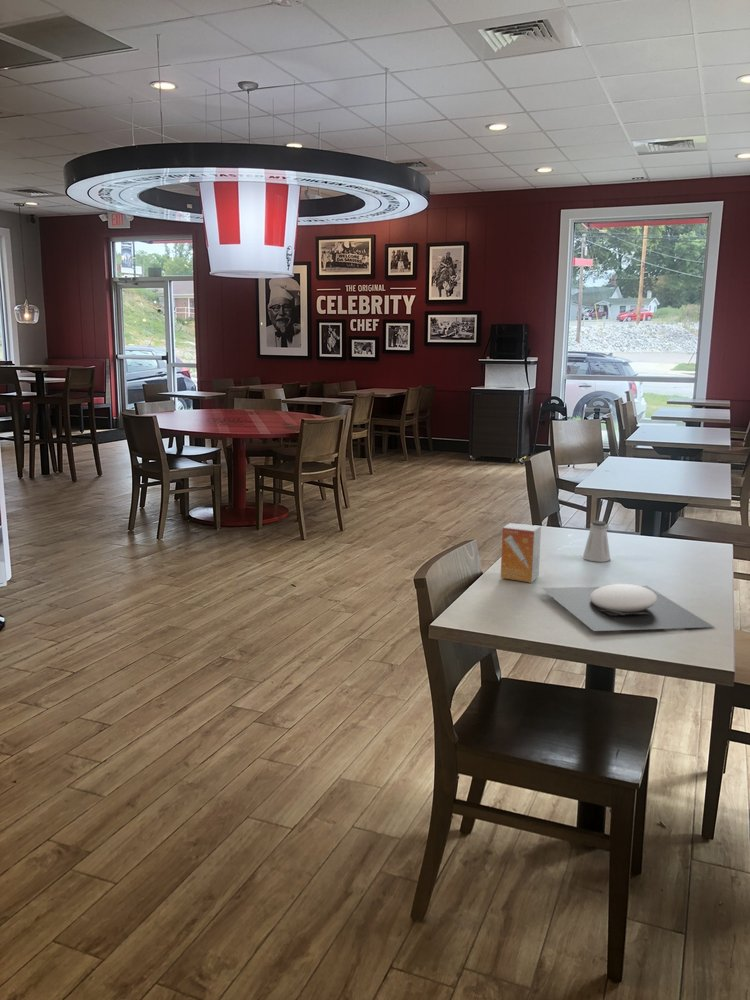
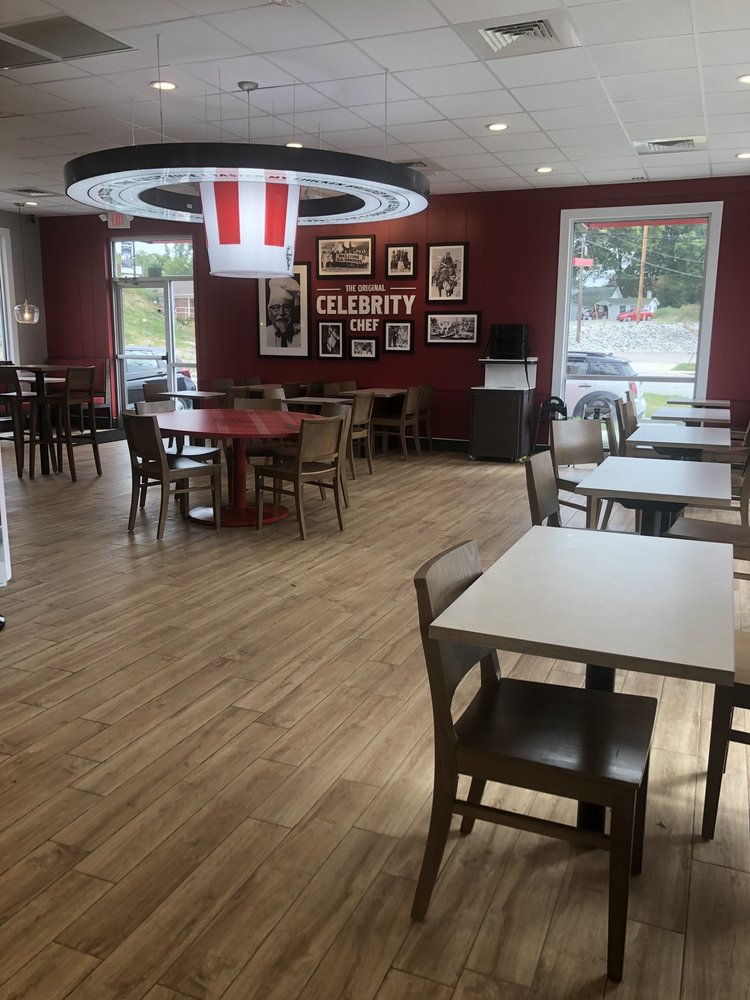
- plate (623, 599)
- saltshaker (597, 540)
- small box (520, 552)
